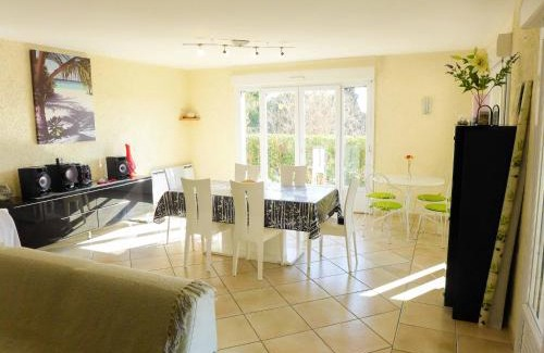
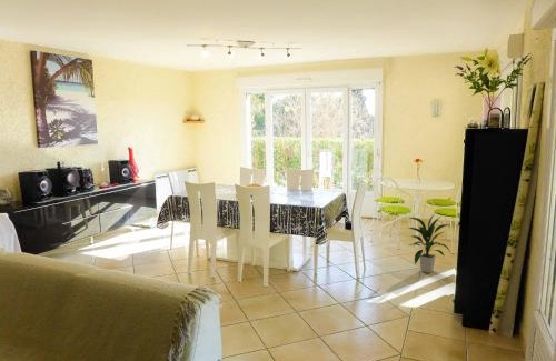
+ indoor plant (426, 242)
